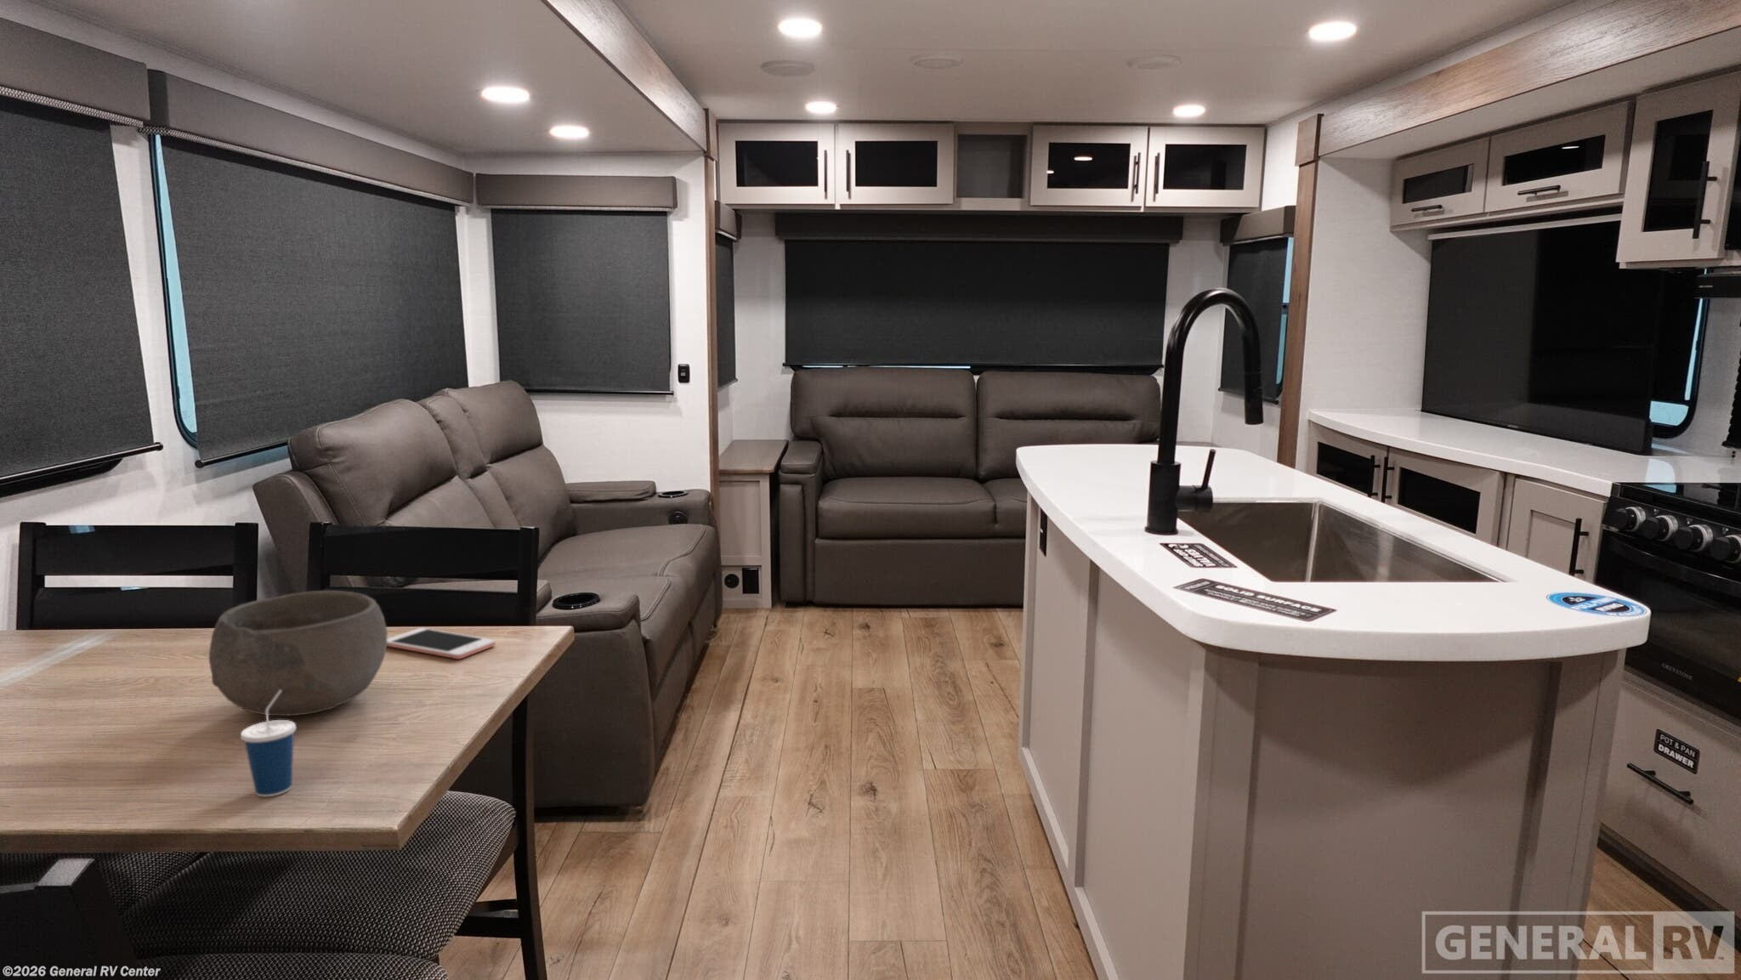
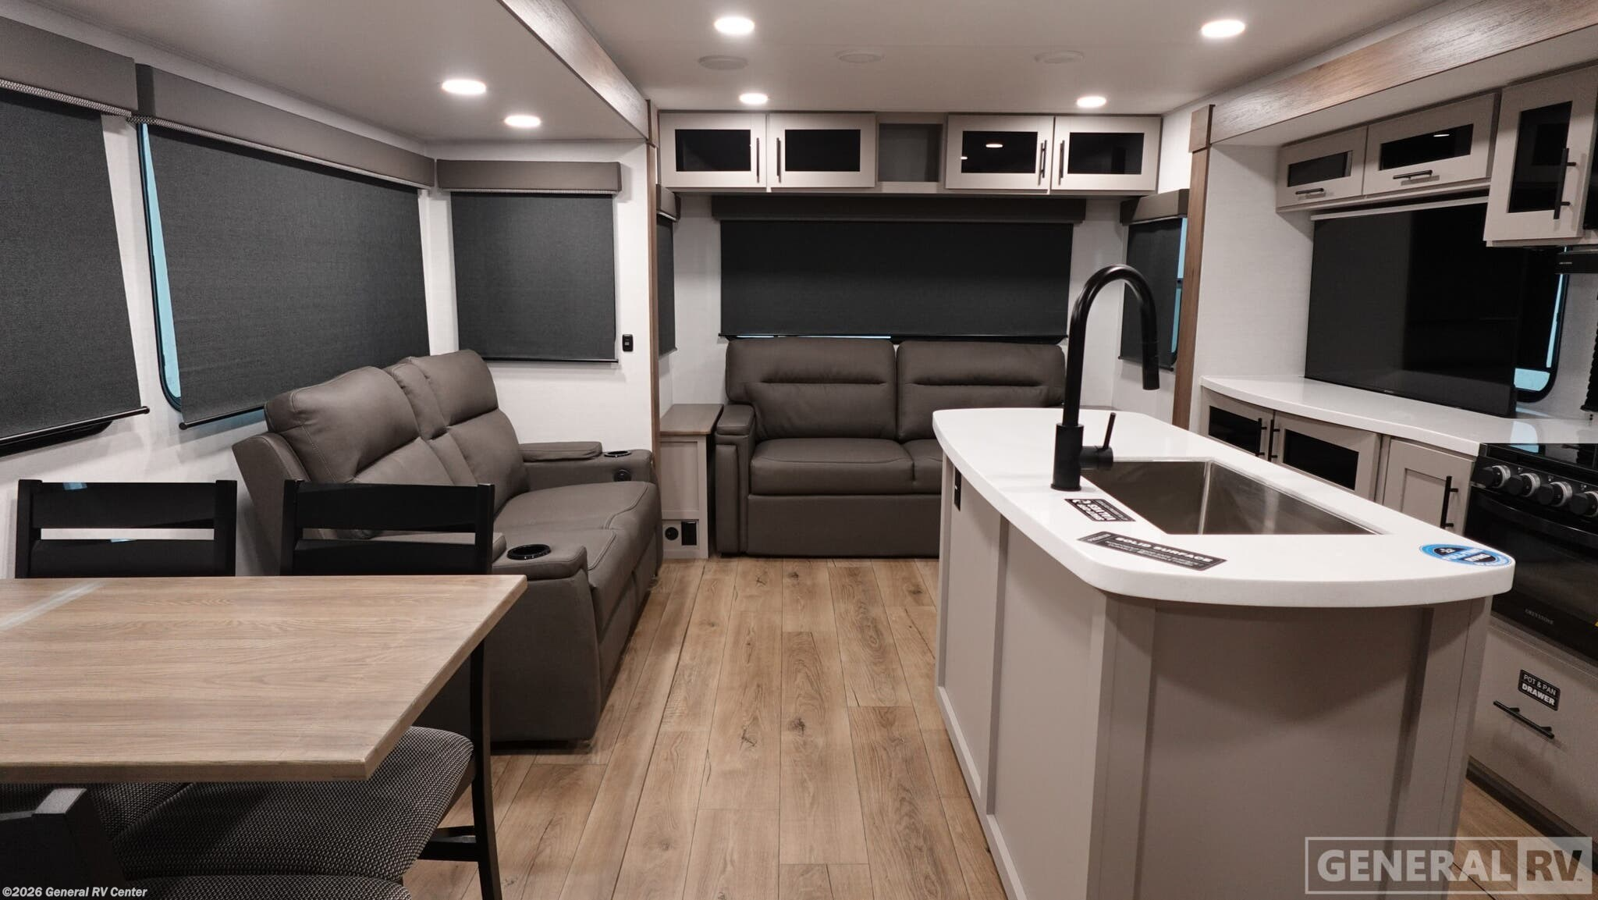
- cell phone (439, 643)
- cup (269, 742)
- bowl (301, 656)
